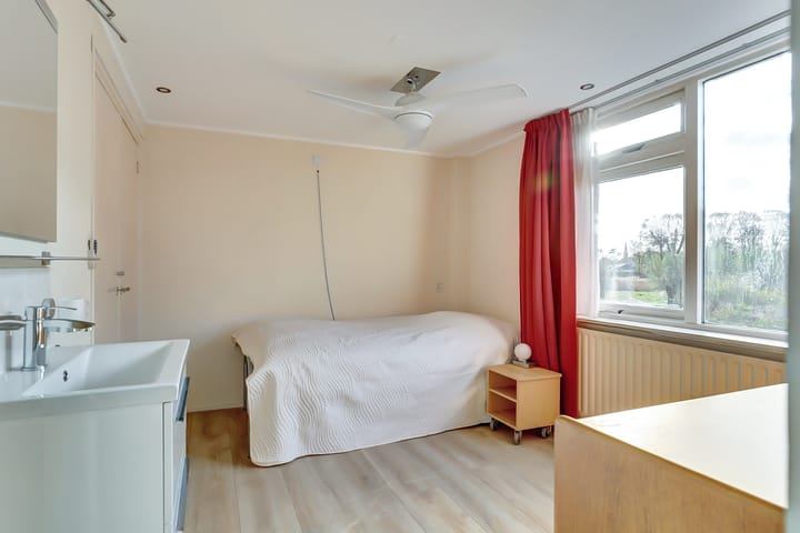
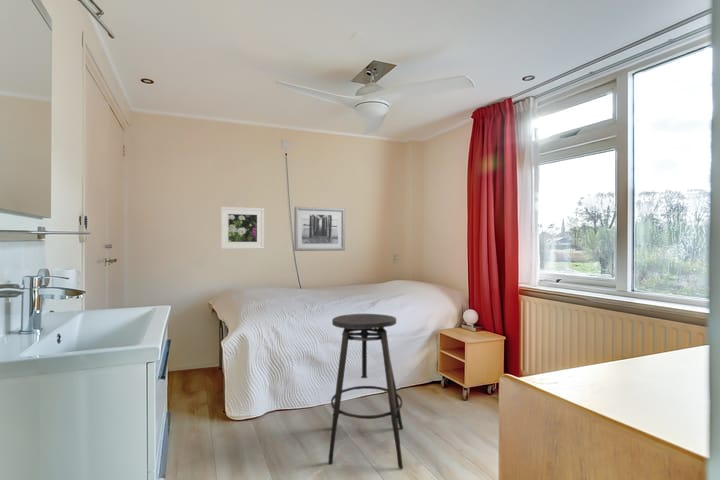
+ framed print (242, 228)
+ wall art (320, 229)
+ stool (366, 377)
